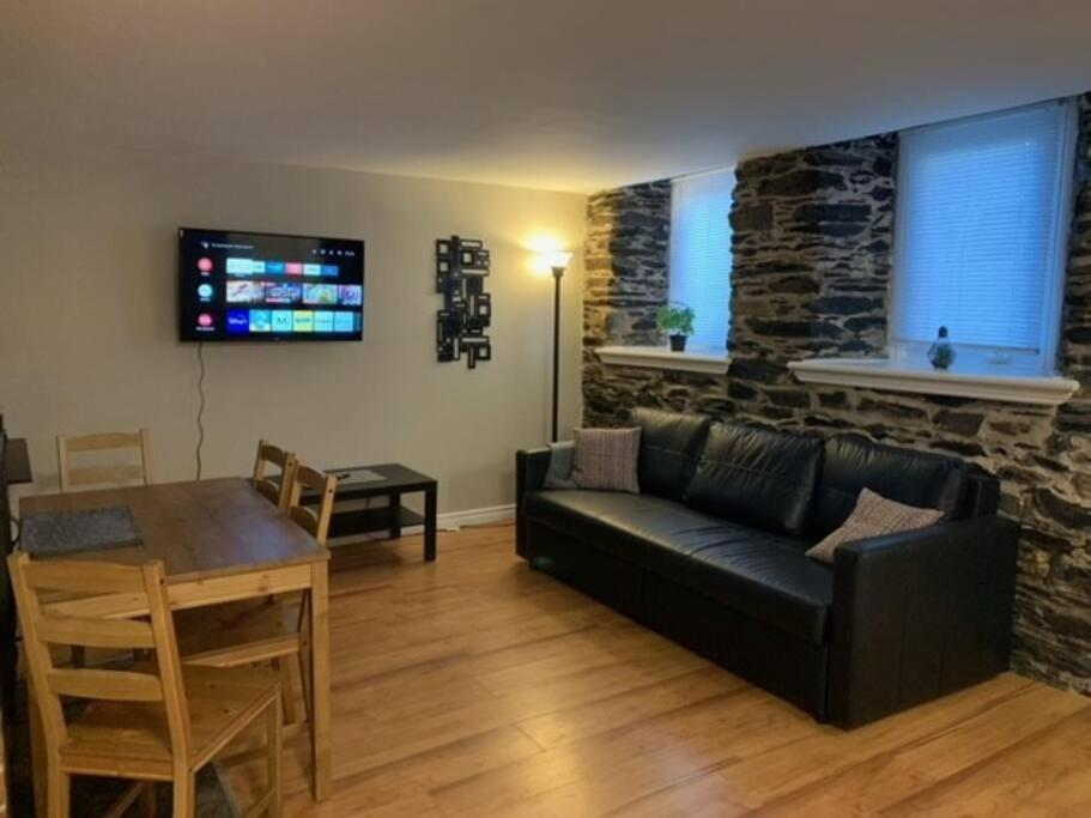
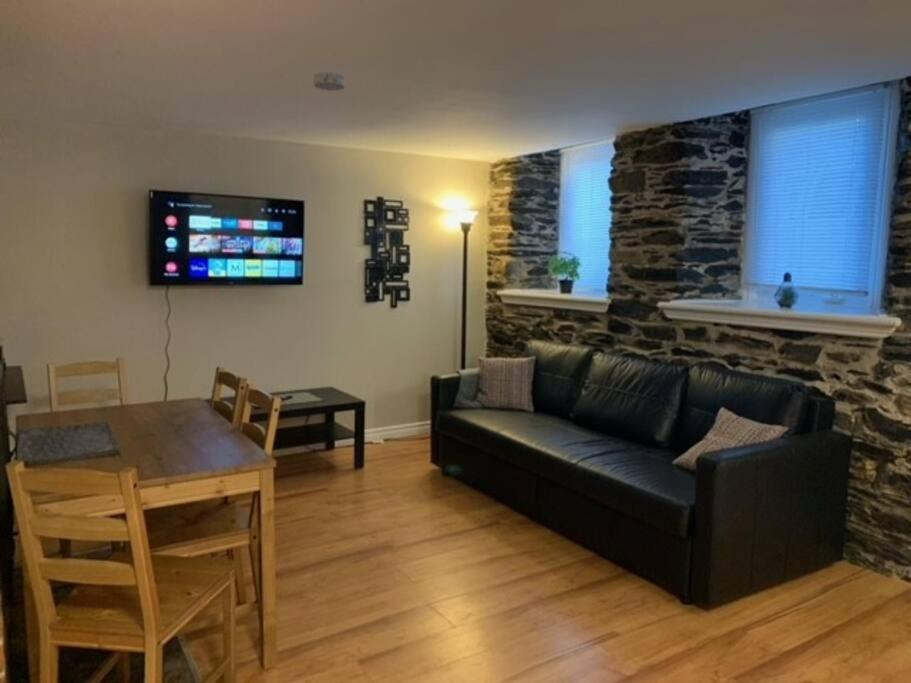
+ smoke detector (329, 80)
